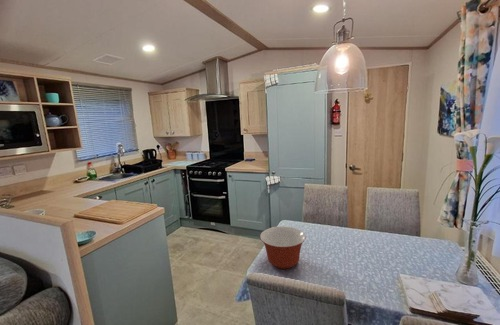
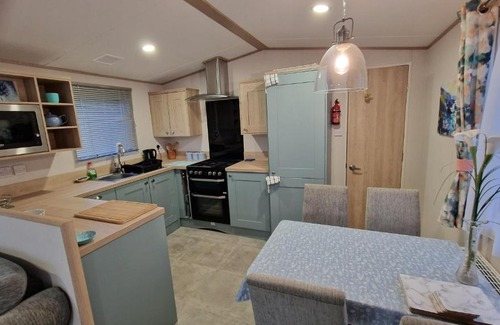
- mixing bowl (283, 249)
